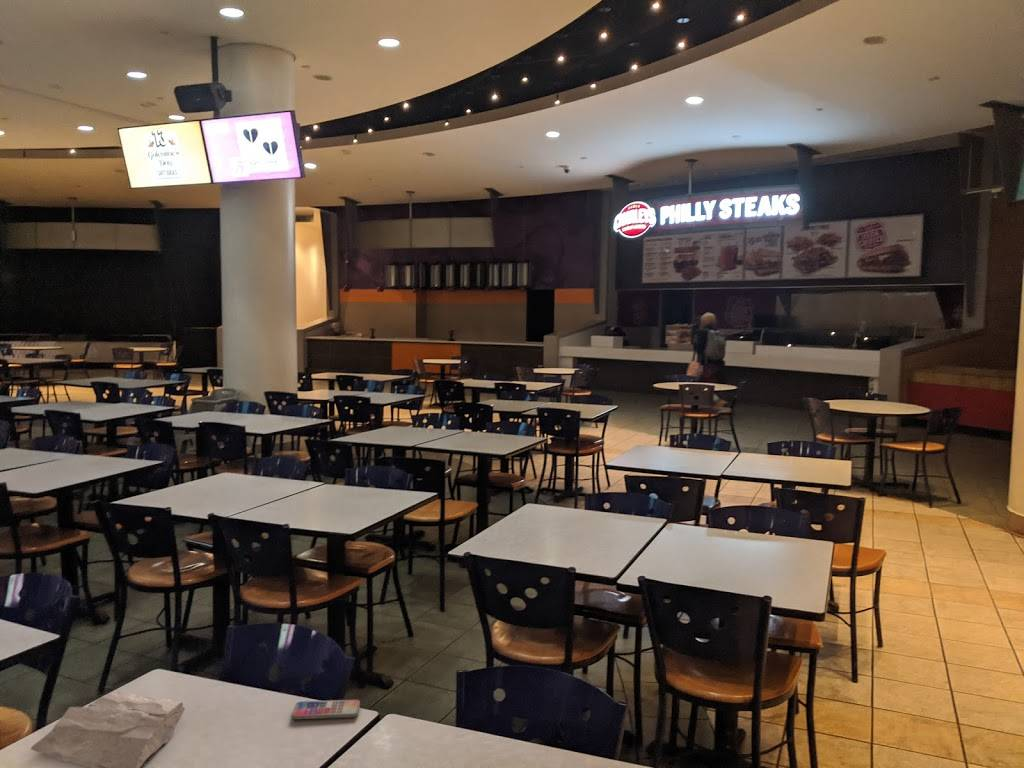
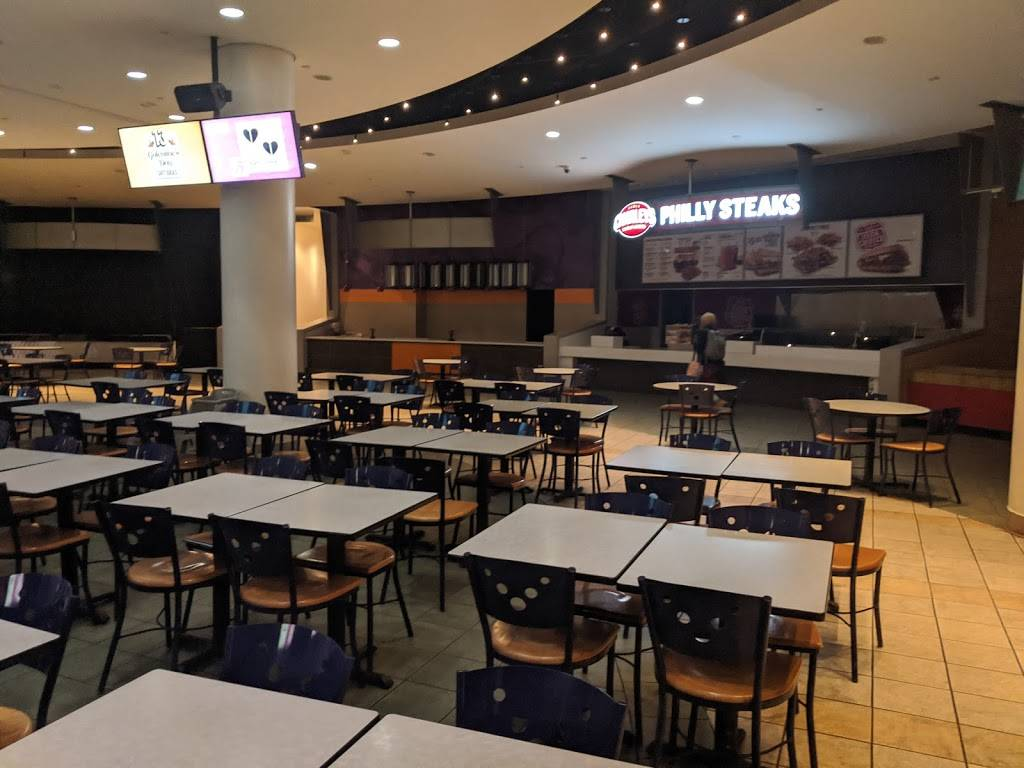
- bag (116, 729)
- smartphone (326, 709)
